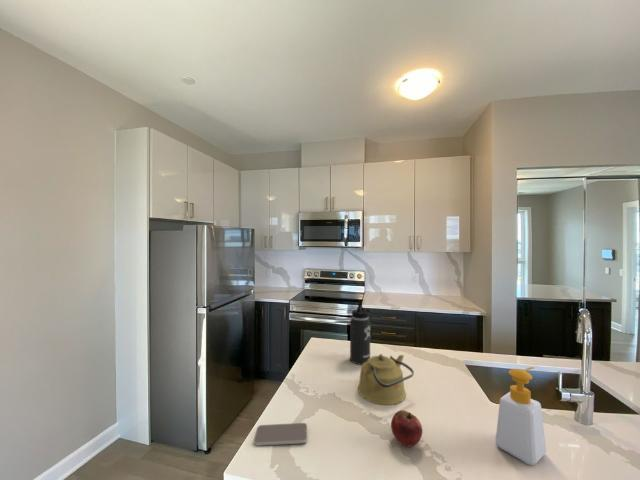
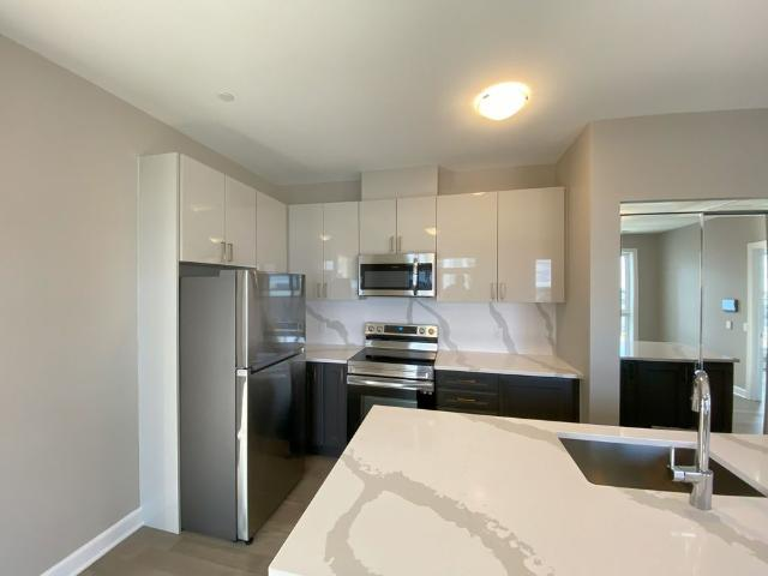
- fruit (406, 427)
- thermos bottle (361, 330)
- kettle (385, 371)
- soap bottle (523, 407)
- smartphone (281, 433)
